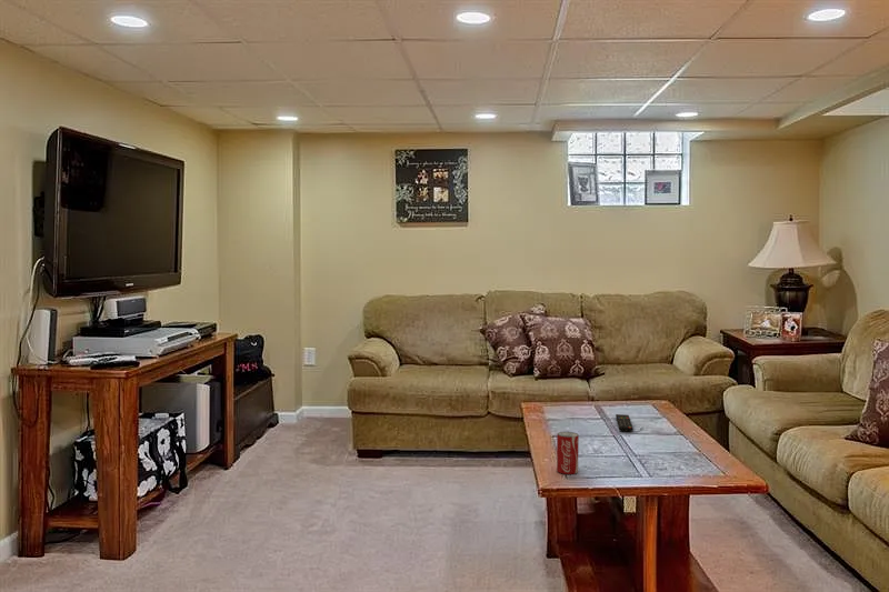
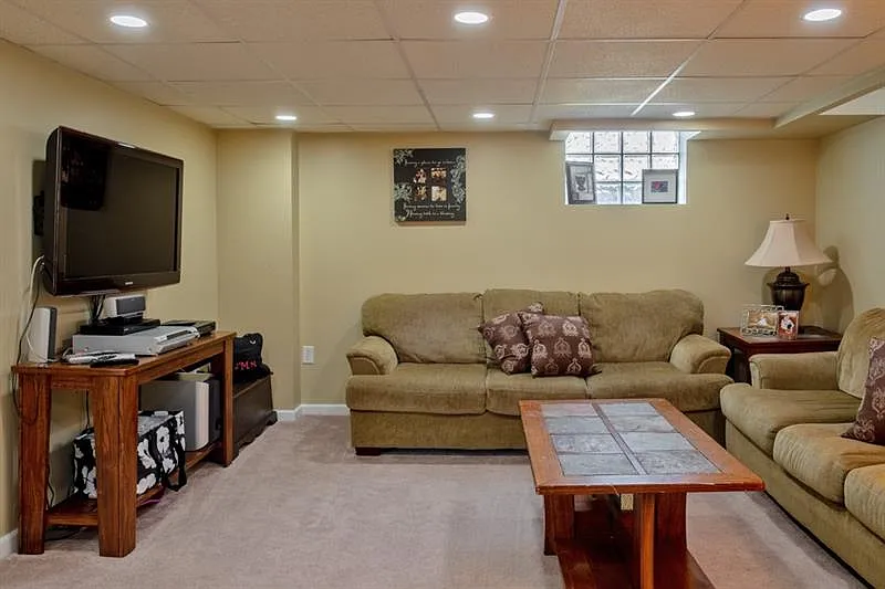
- remote control (623, 422)
- beverage can (567, 452)
